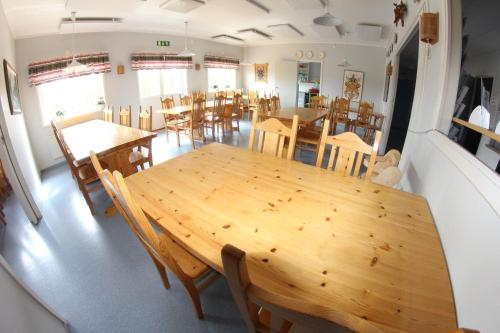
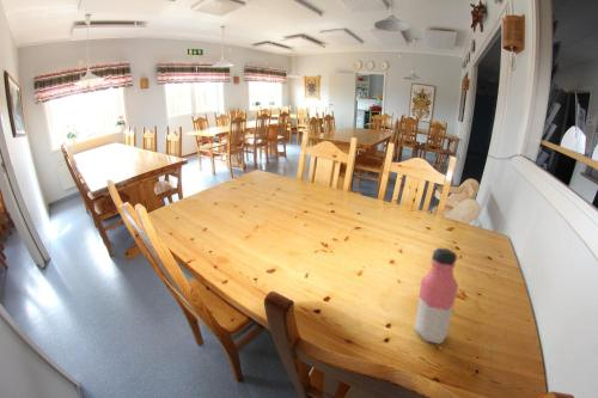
+ water bottle (437, 294)
